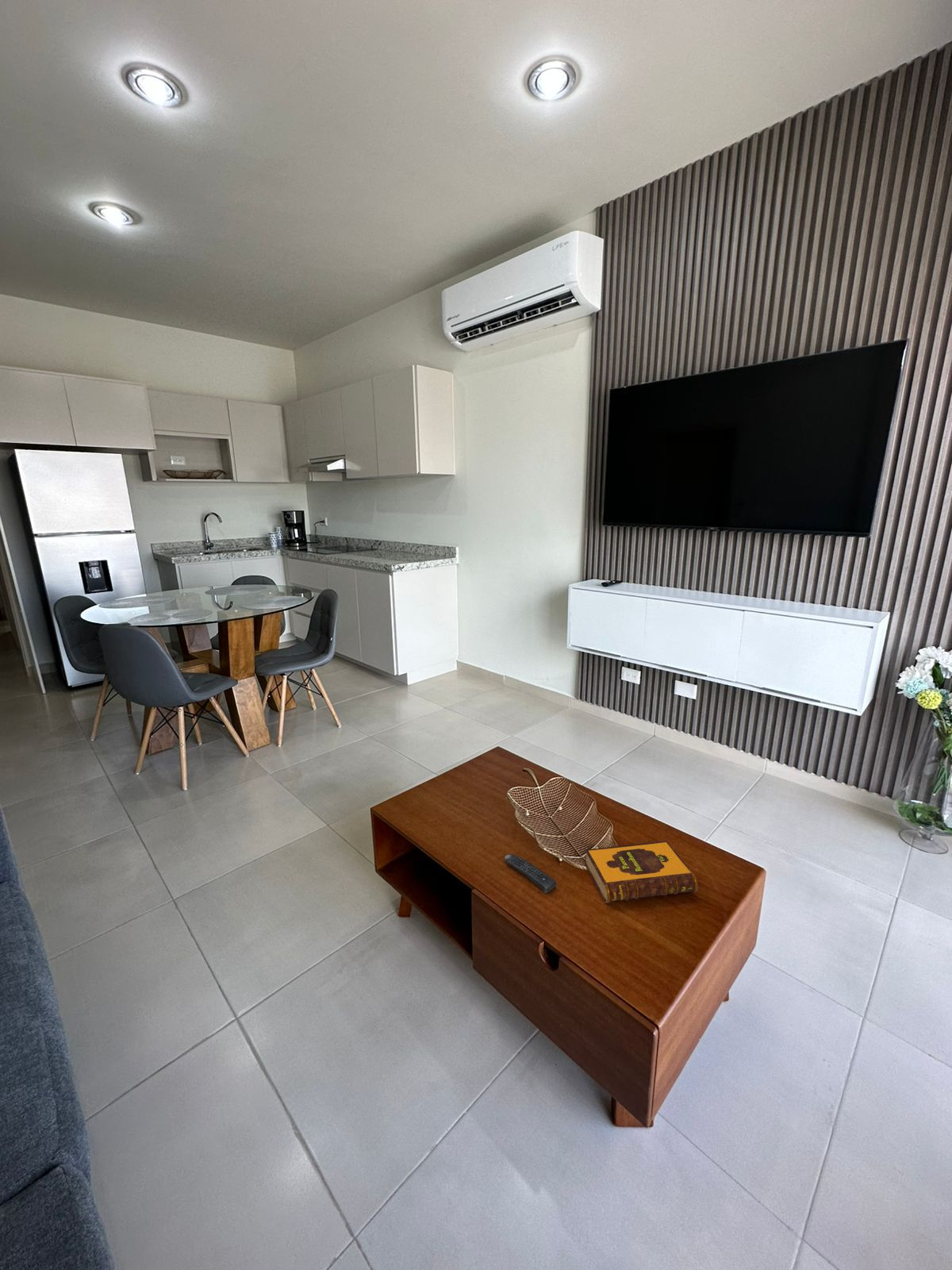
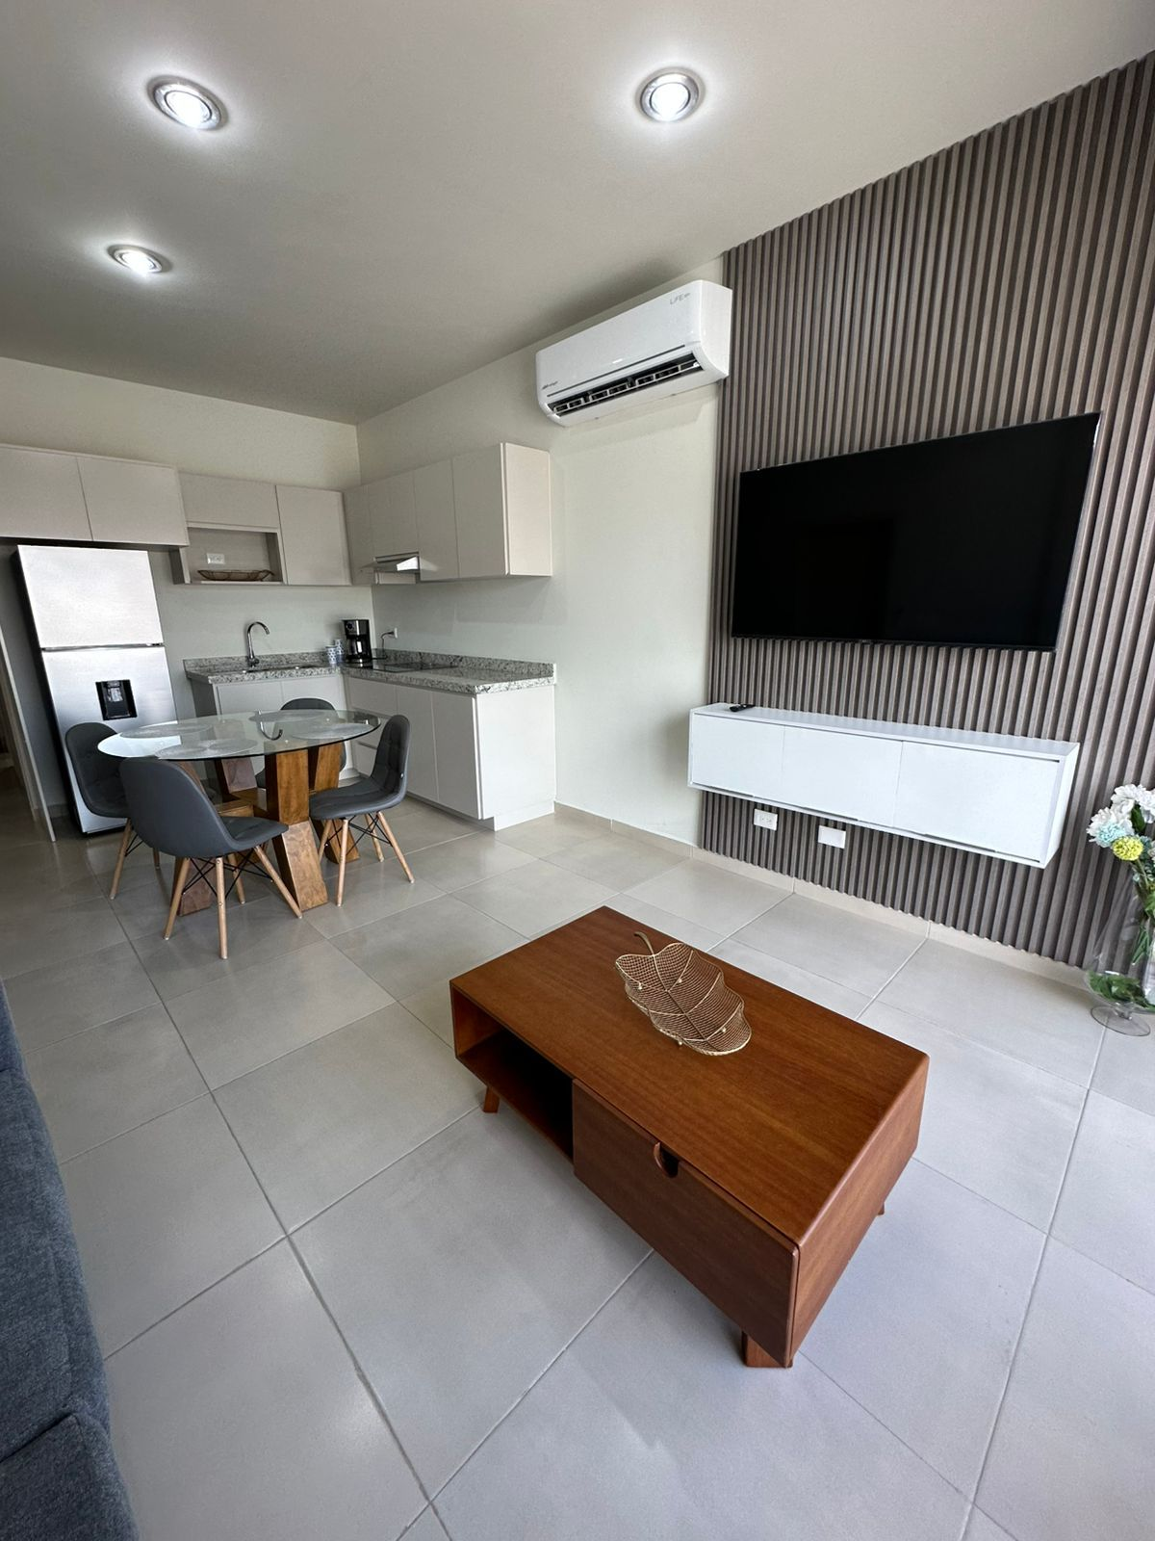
- remote control (528, 871)
- hardback book (639, 871)
